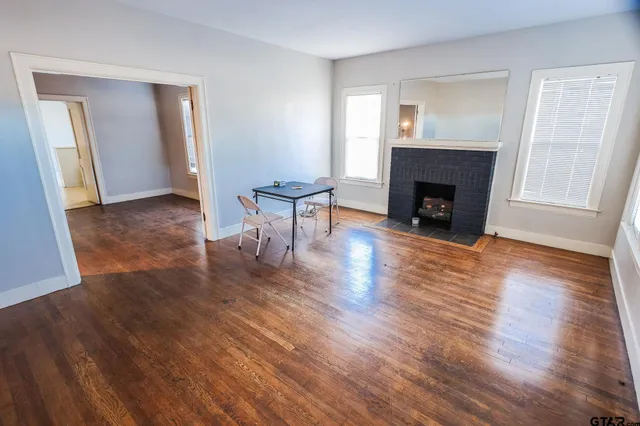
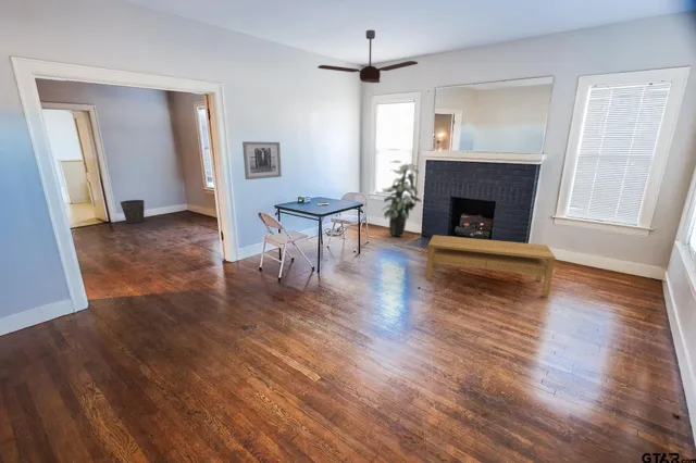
+ waste bin (134, 211)
+ ceiling fan (370, 59)
+ wall art (263, 160)
+ indoor plant (399, 198)
+ coffee table (485, 262)
